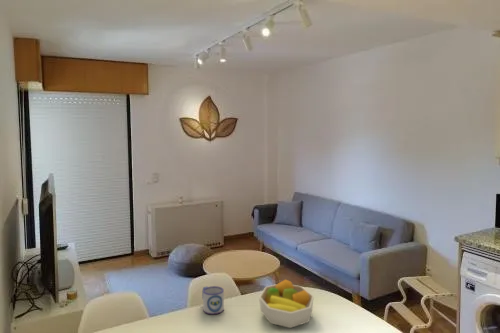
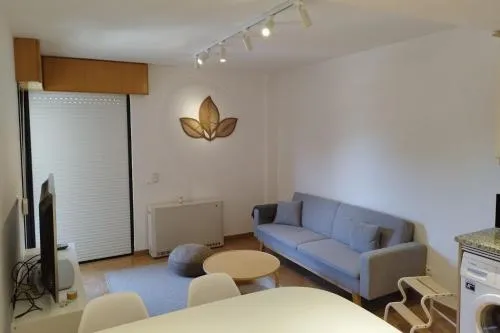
- fruit bowl (286, 301)
- mug (211, 298)
